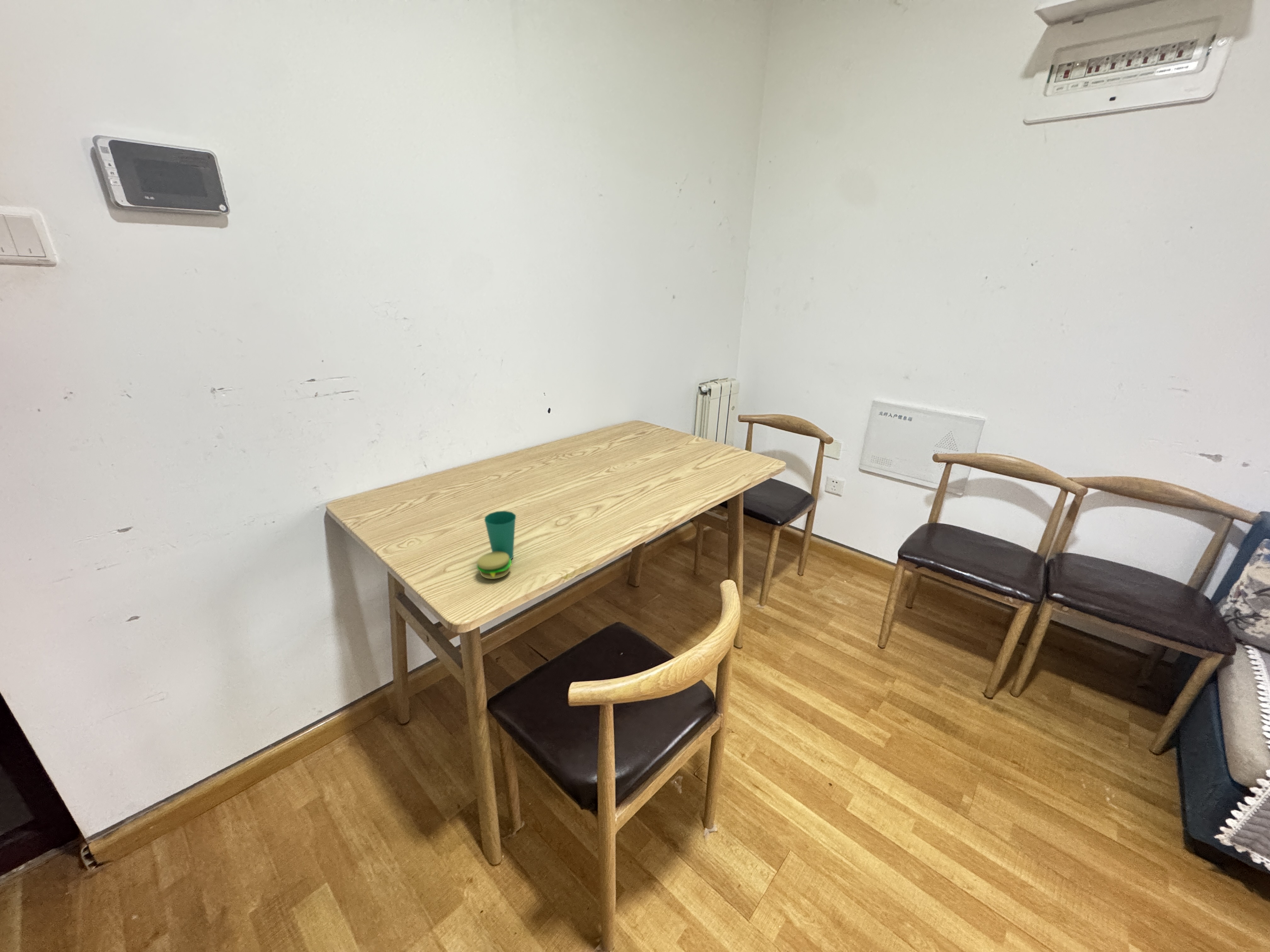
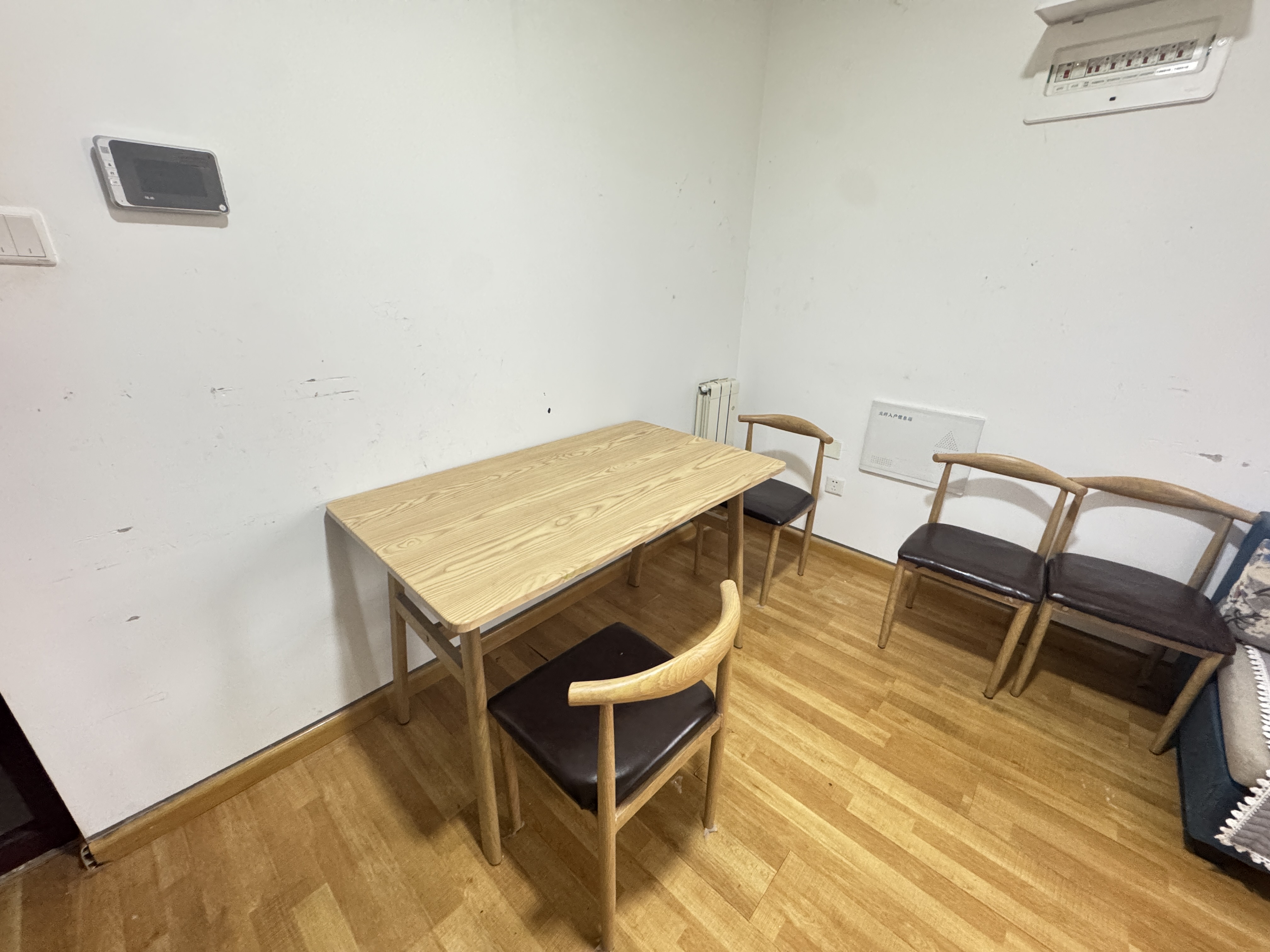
- cup (497, 544)
